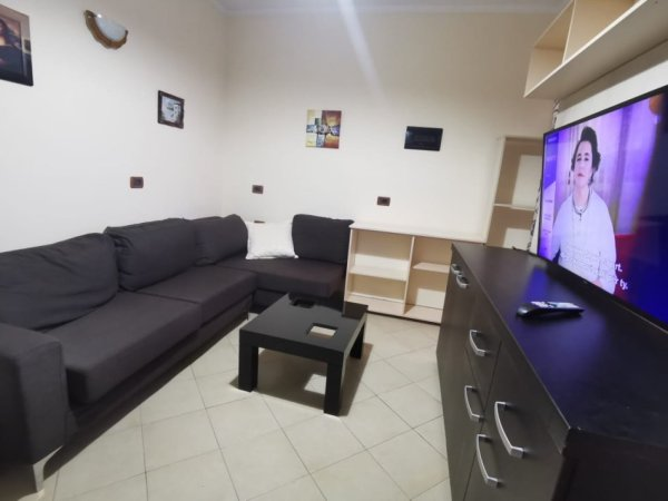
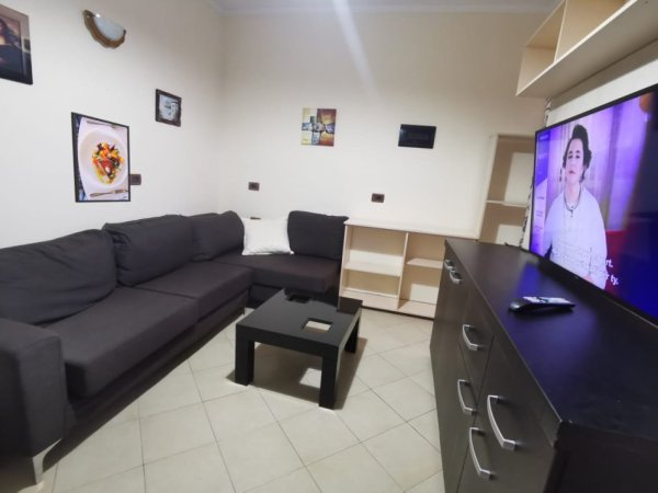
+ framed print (103, 161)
